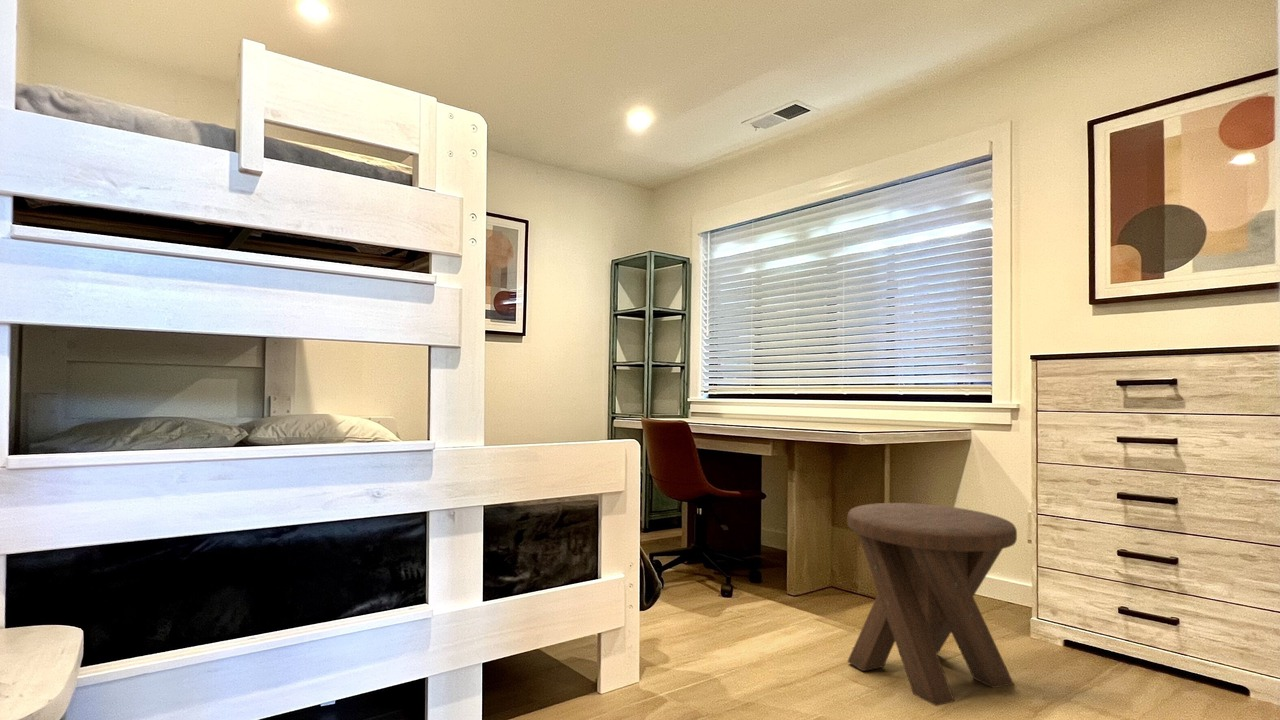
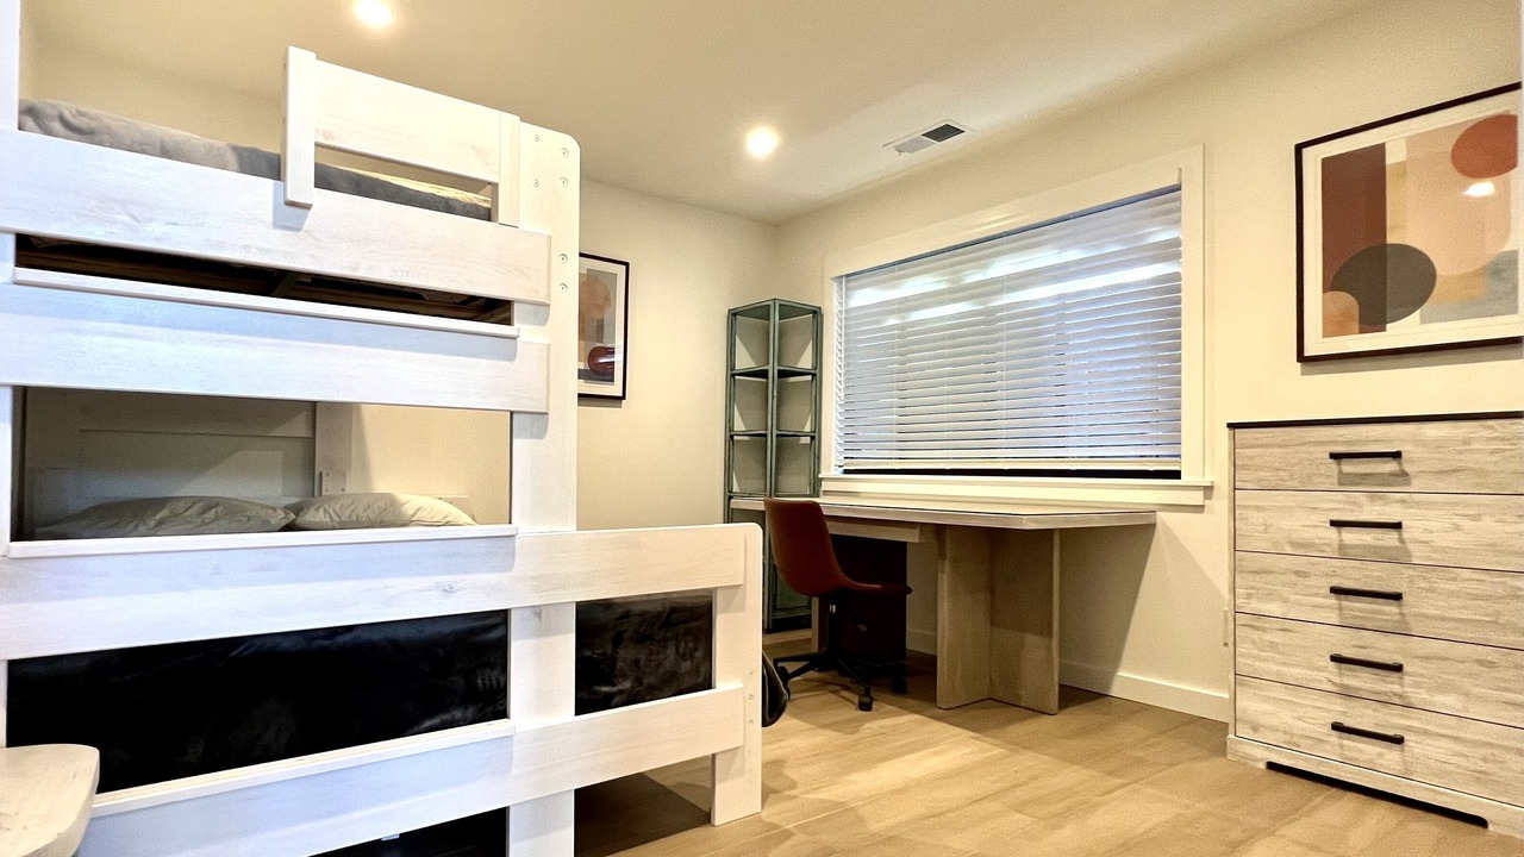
- music stool (927, 594)
